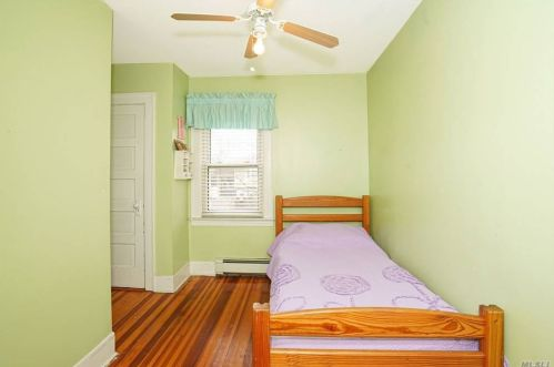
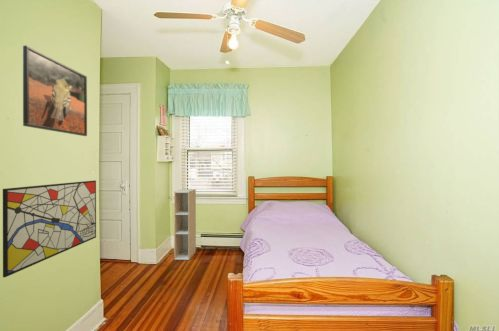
+ wall art (59, 218)
+ shelf unit (185, 222)
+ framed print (59, 97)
